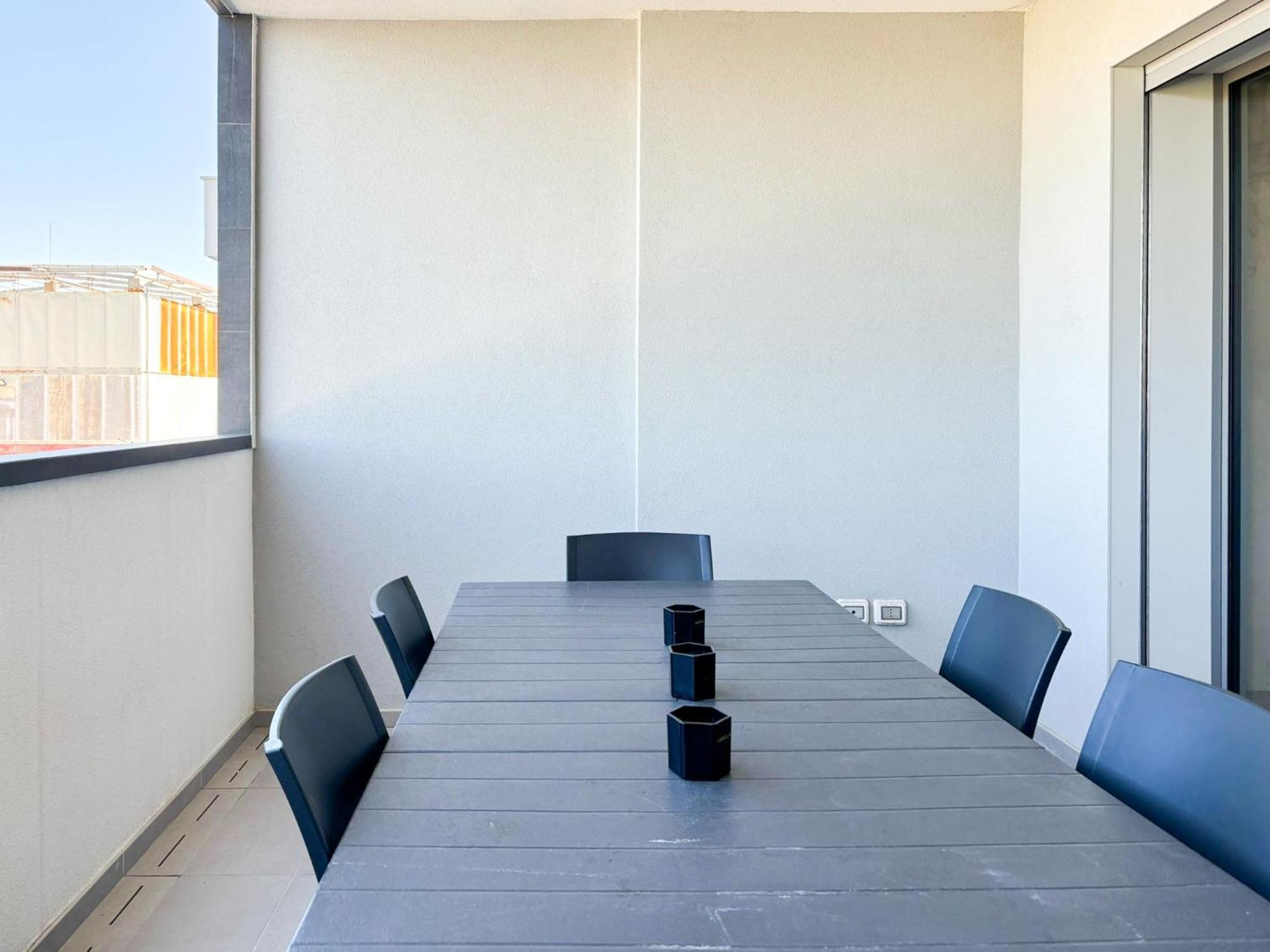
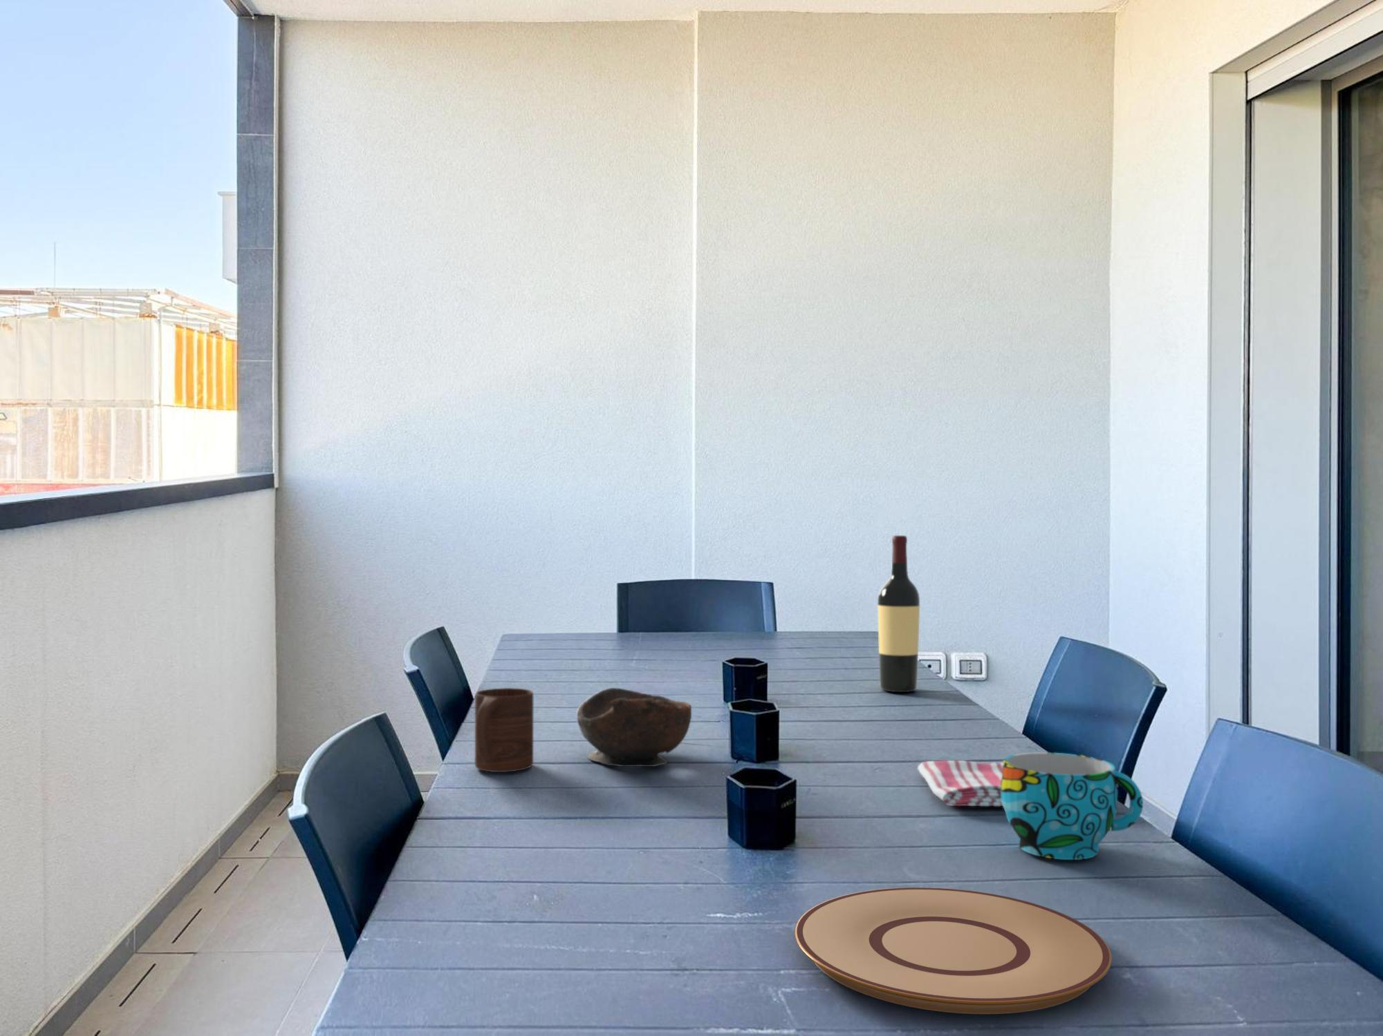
+ wine bottle (898, 612)
+ cup (503, 731)
+ cup (1065, 806)
+ bowl (632, 721)
+ dish towel (1001, 777)
+ plate (948, 945)
